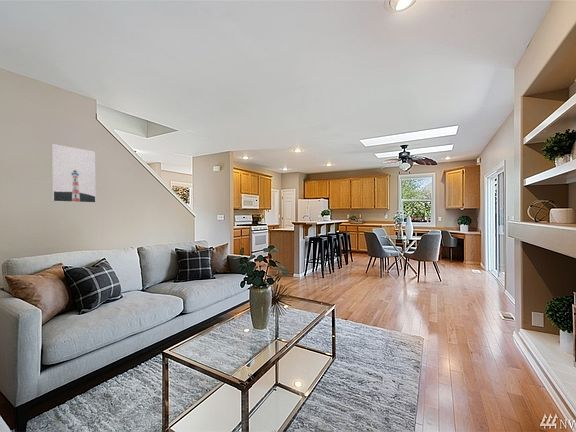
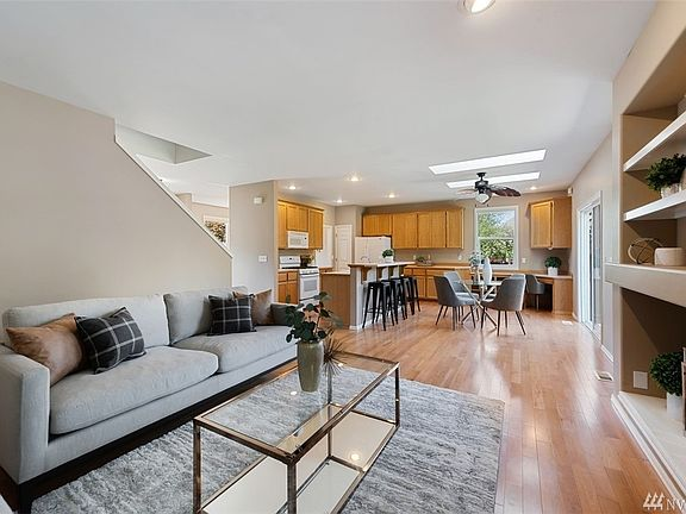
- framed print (74, 175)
